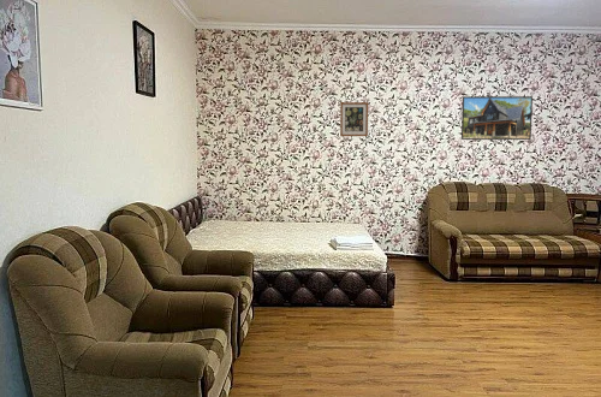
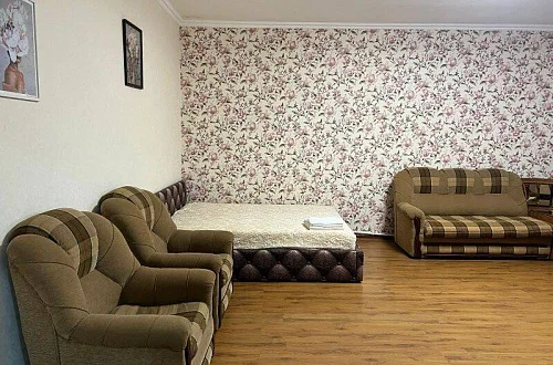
- wall art (353, 119)
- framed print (496, 118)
